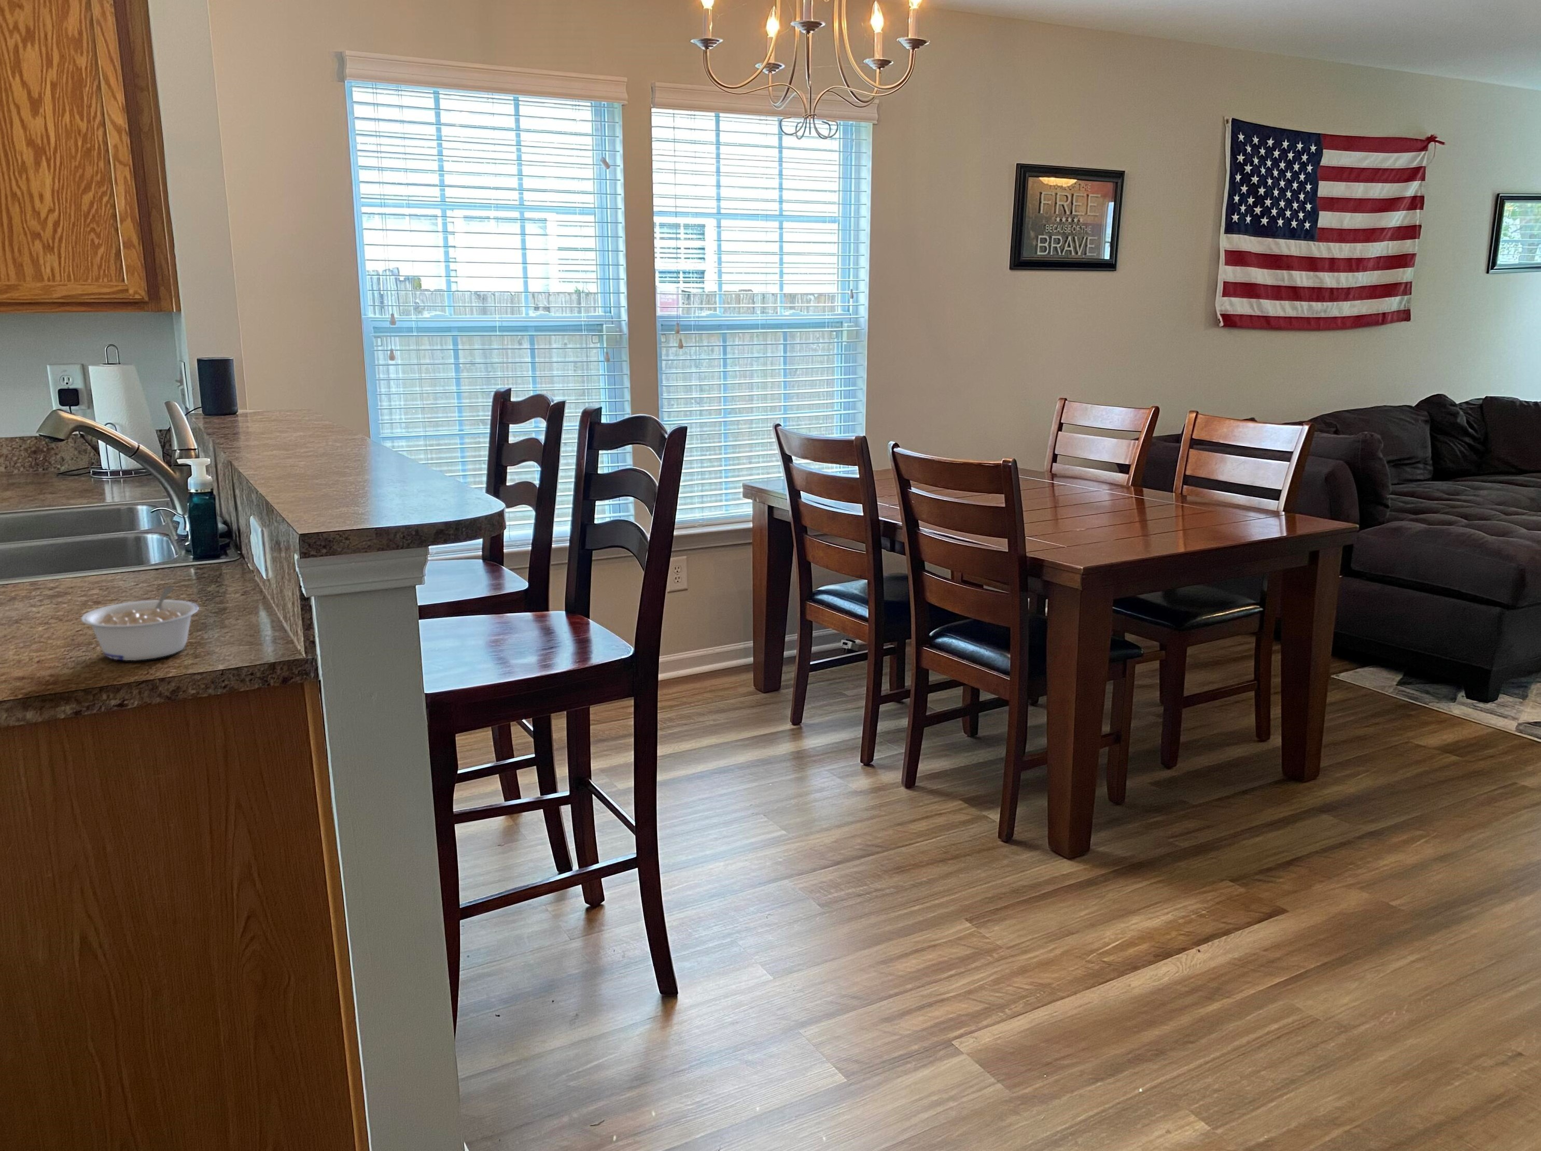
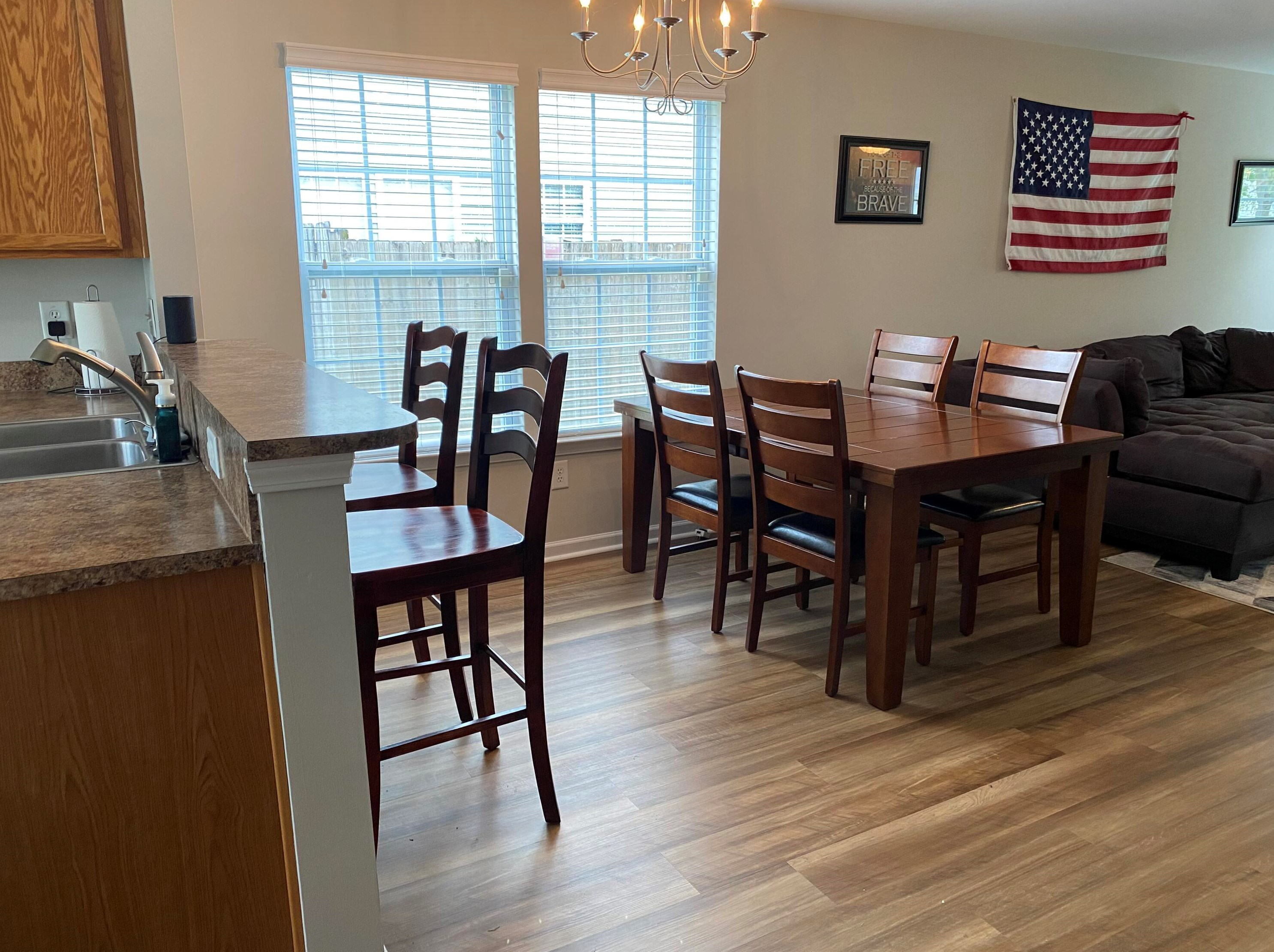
- legume (142, 626)
